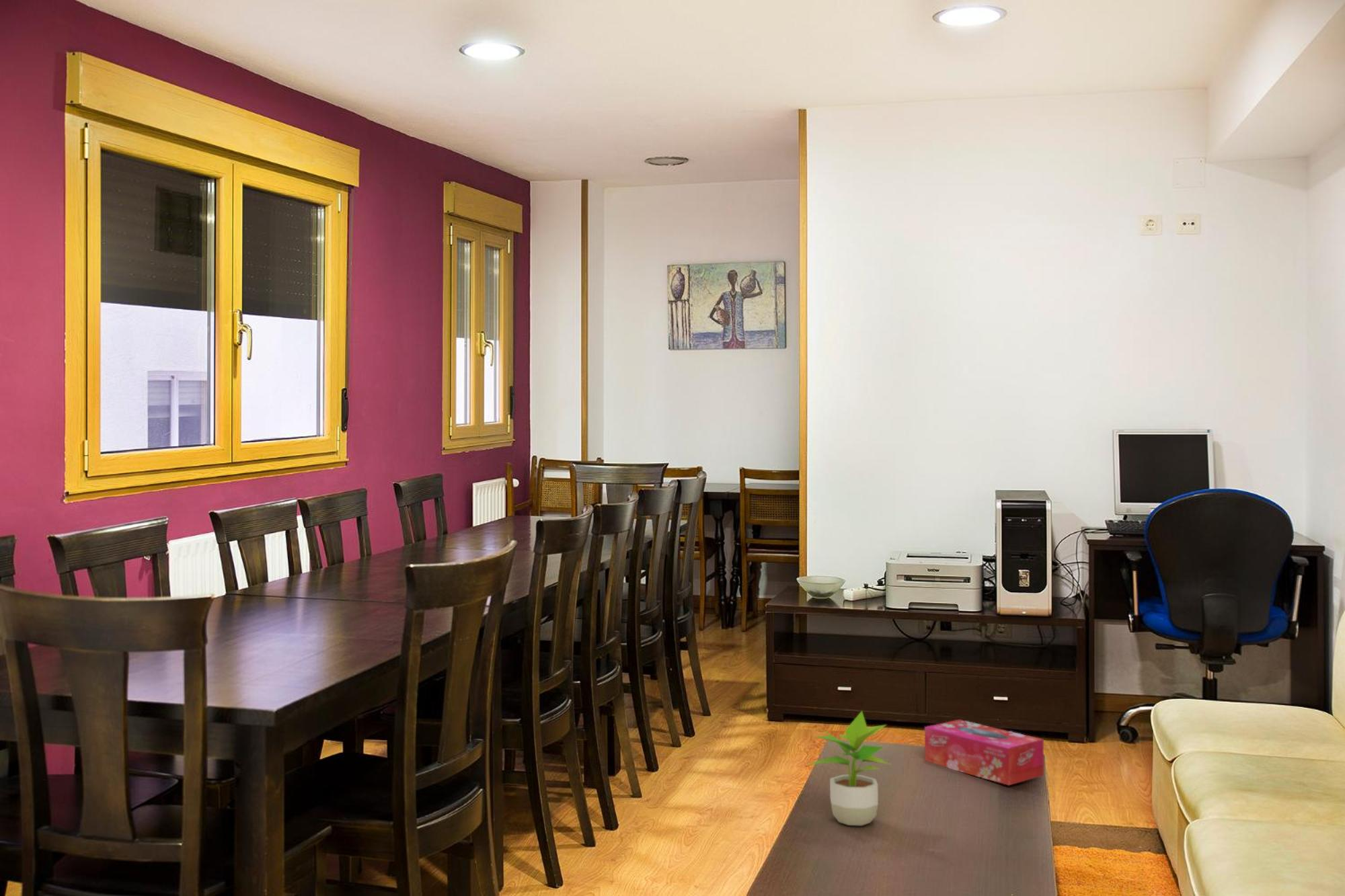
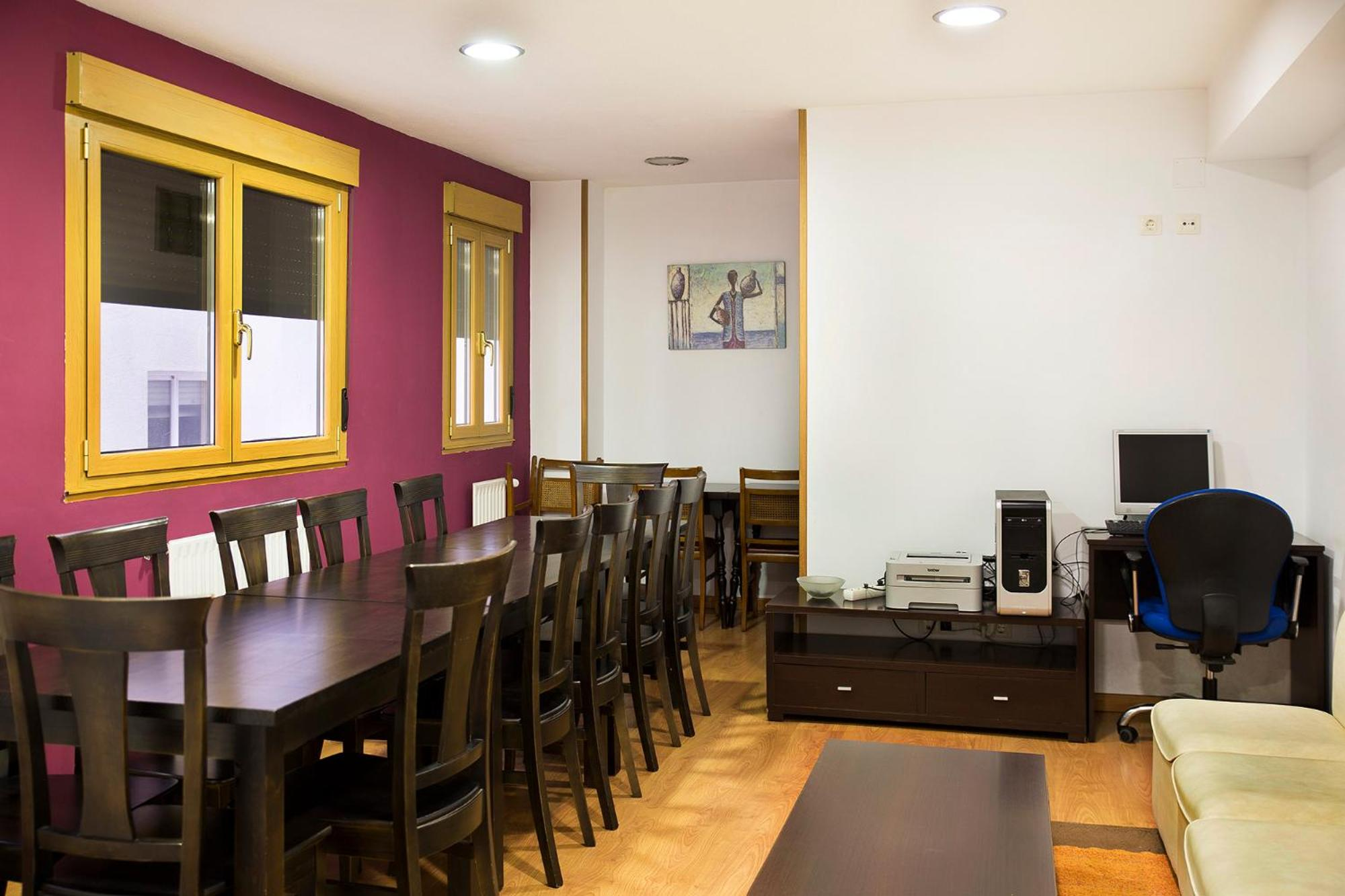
- potted plant (849, 766)
- tissue box (983, 750)
